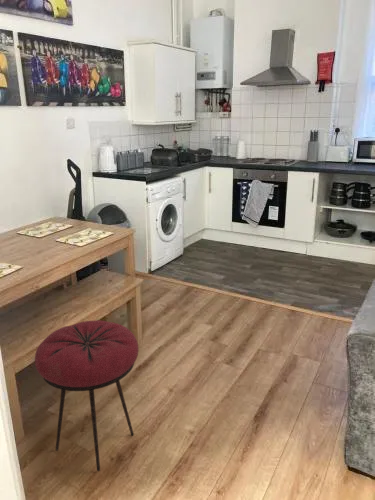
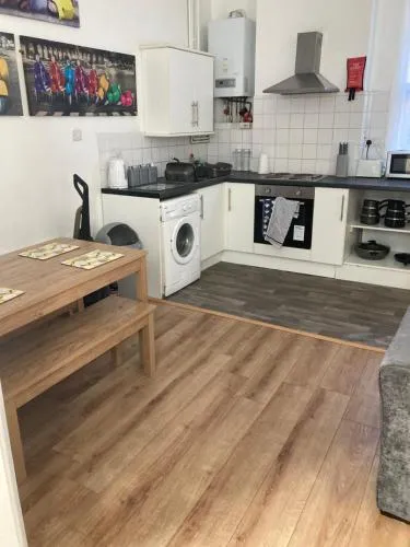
- stool (91, 391)
